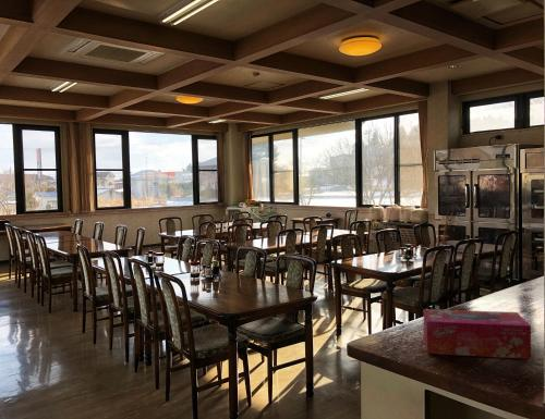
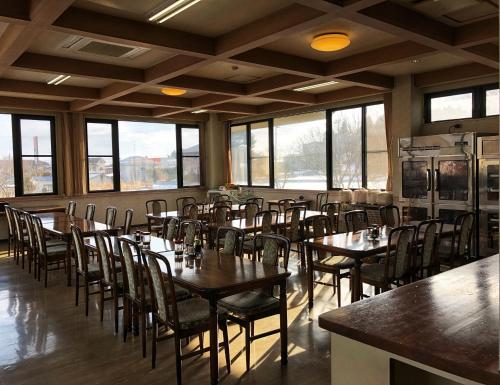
- tissue box (473, 332)
